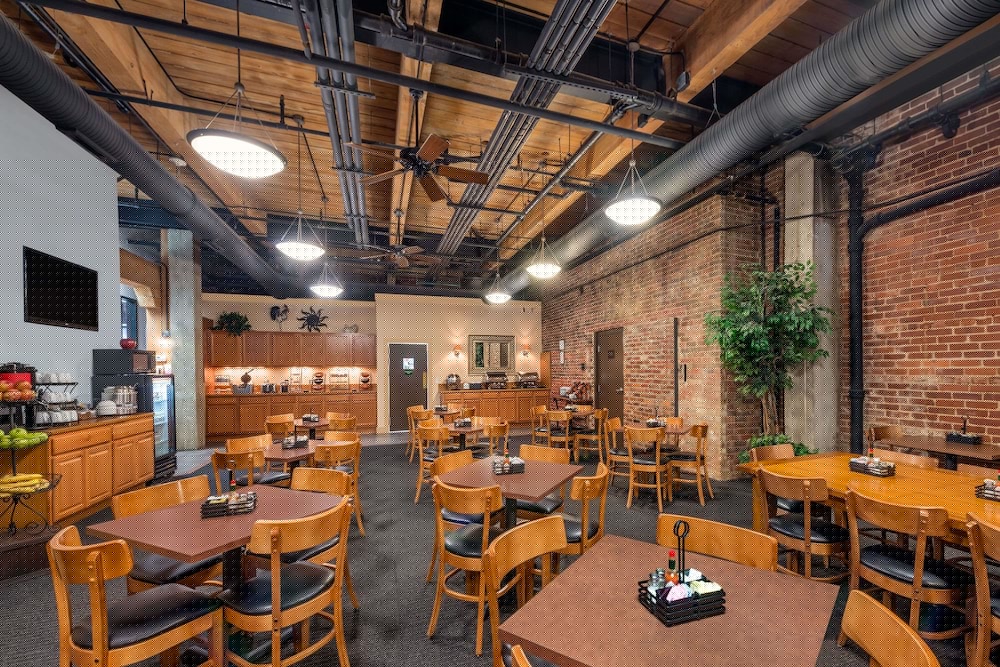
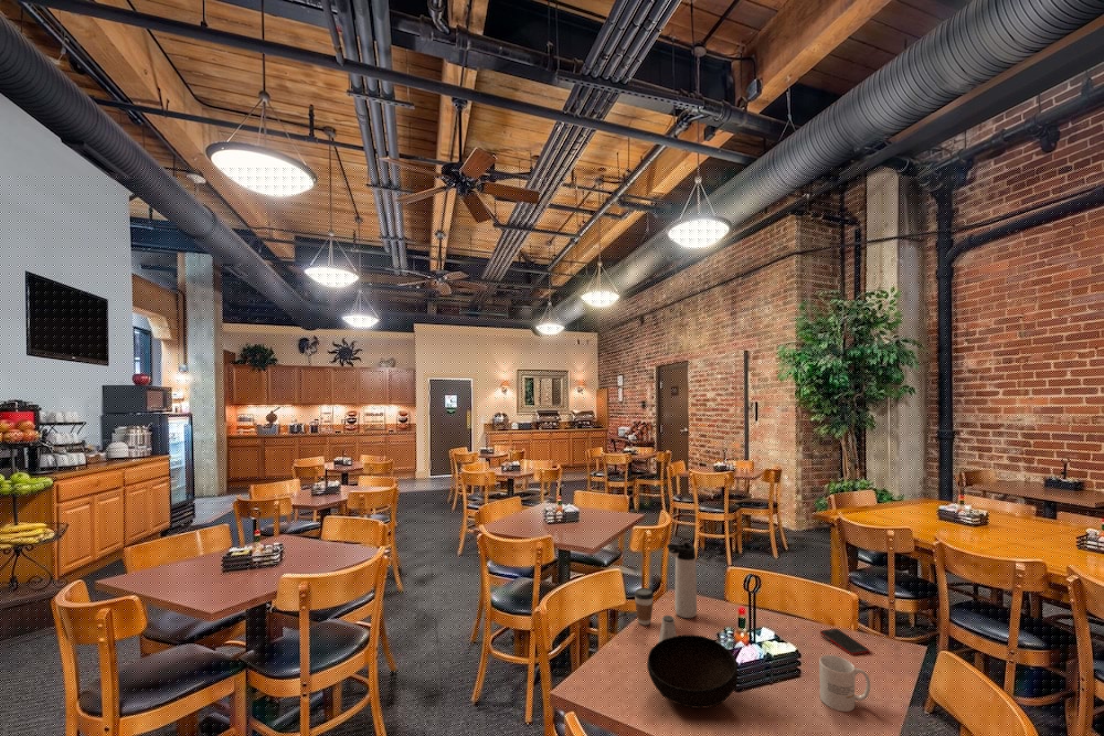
+ saltshaker (668, 632)
+ cell phone (843, 641)
+ thermos bottle (681, 579)
+ bowl (691, 674)
+ mug (841, 681)
+ coffee cup (644, 606)
